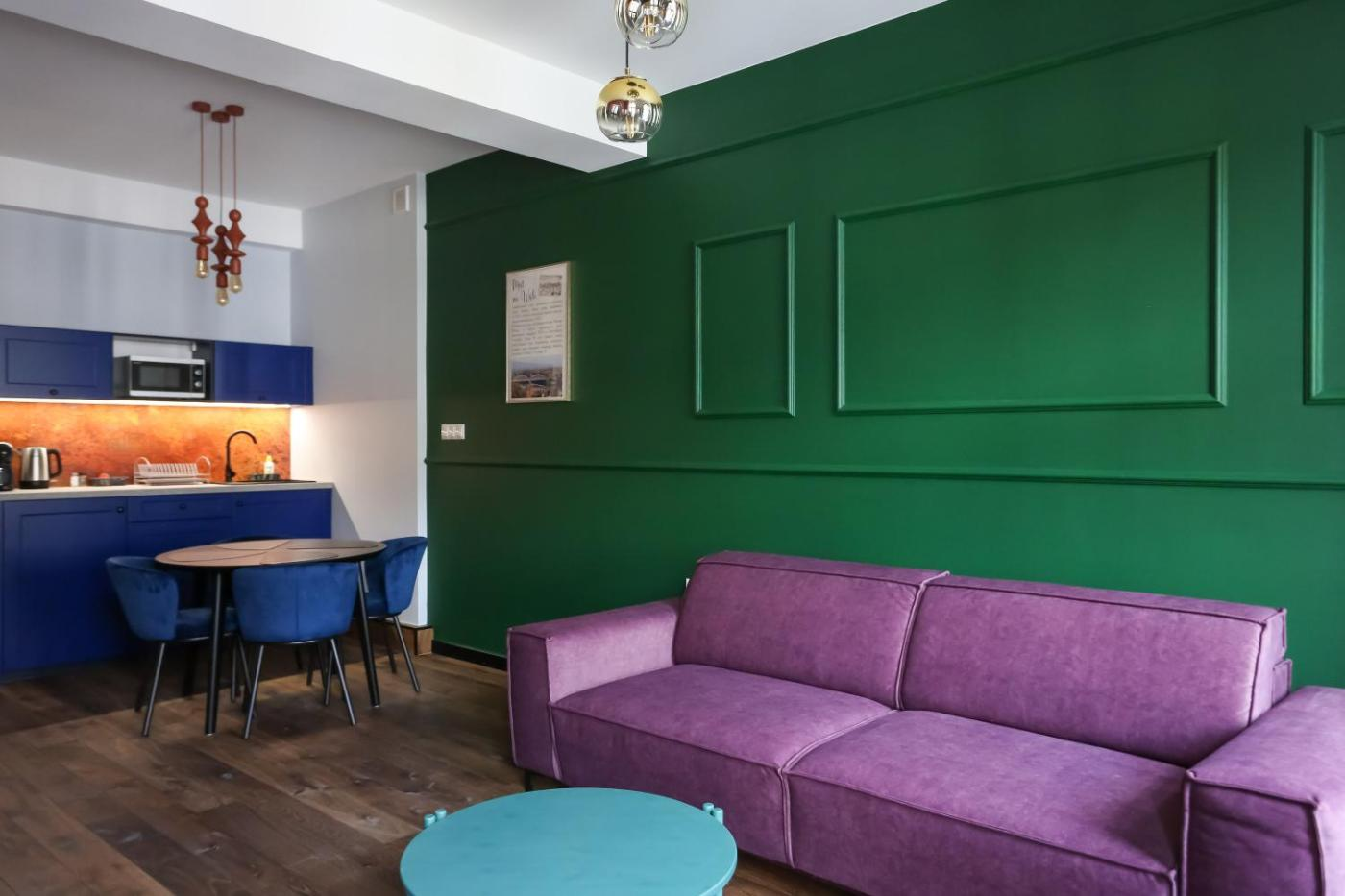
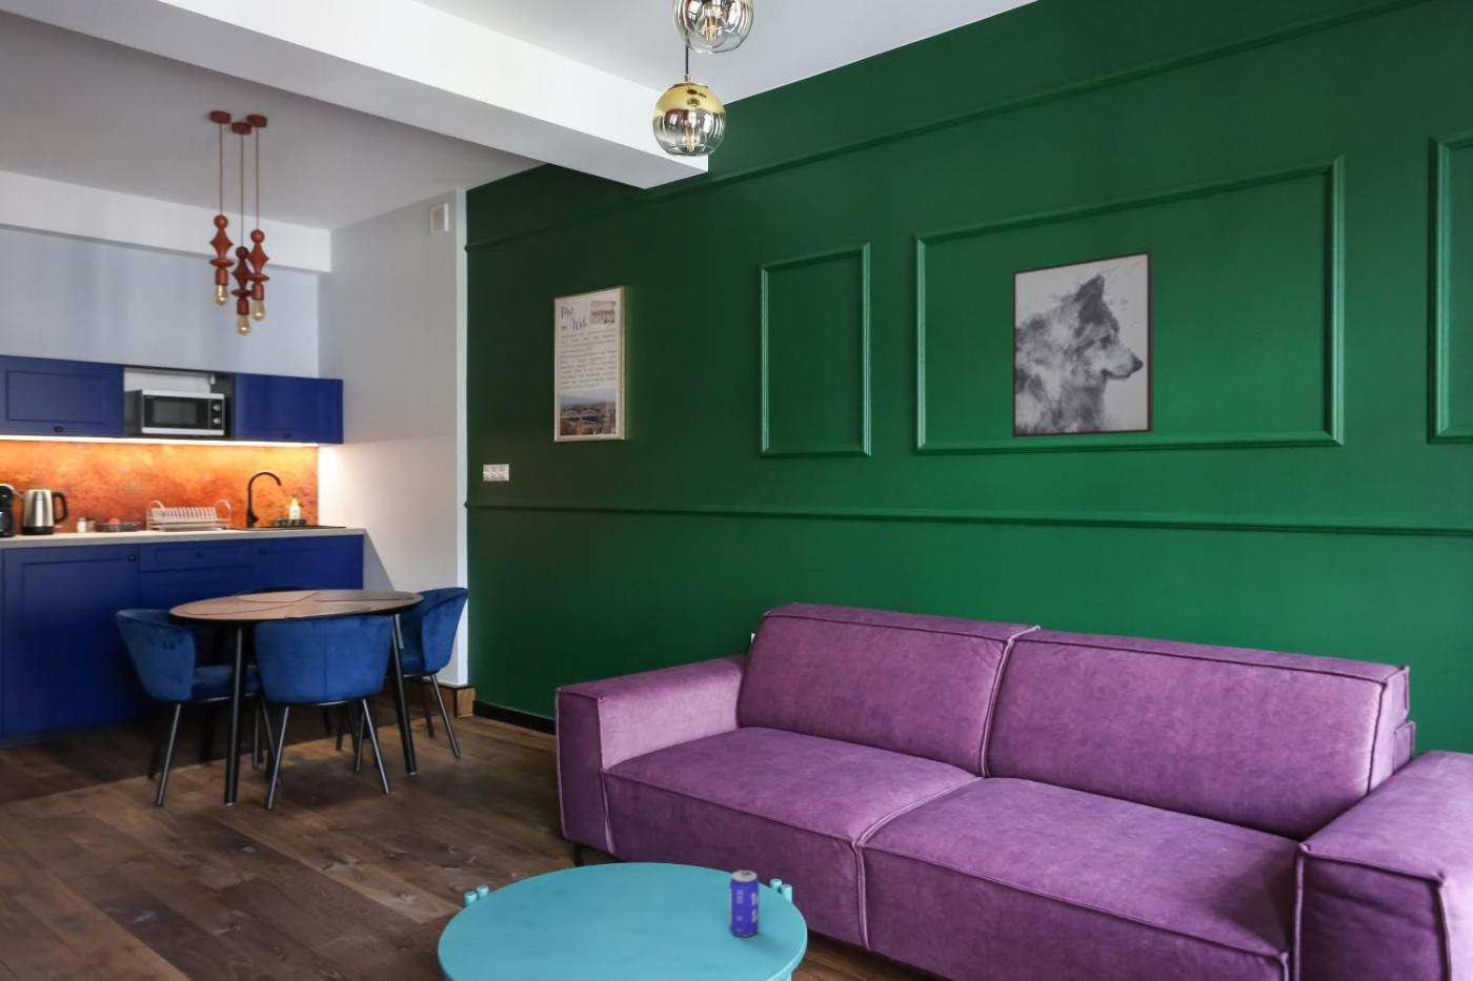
+ wall art (1080, 348)
+ beer can (744, 899)
